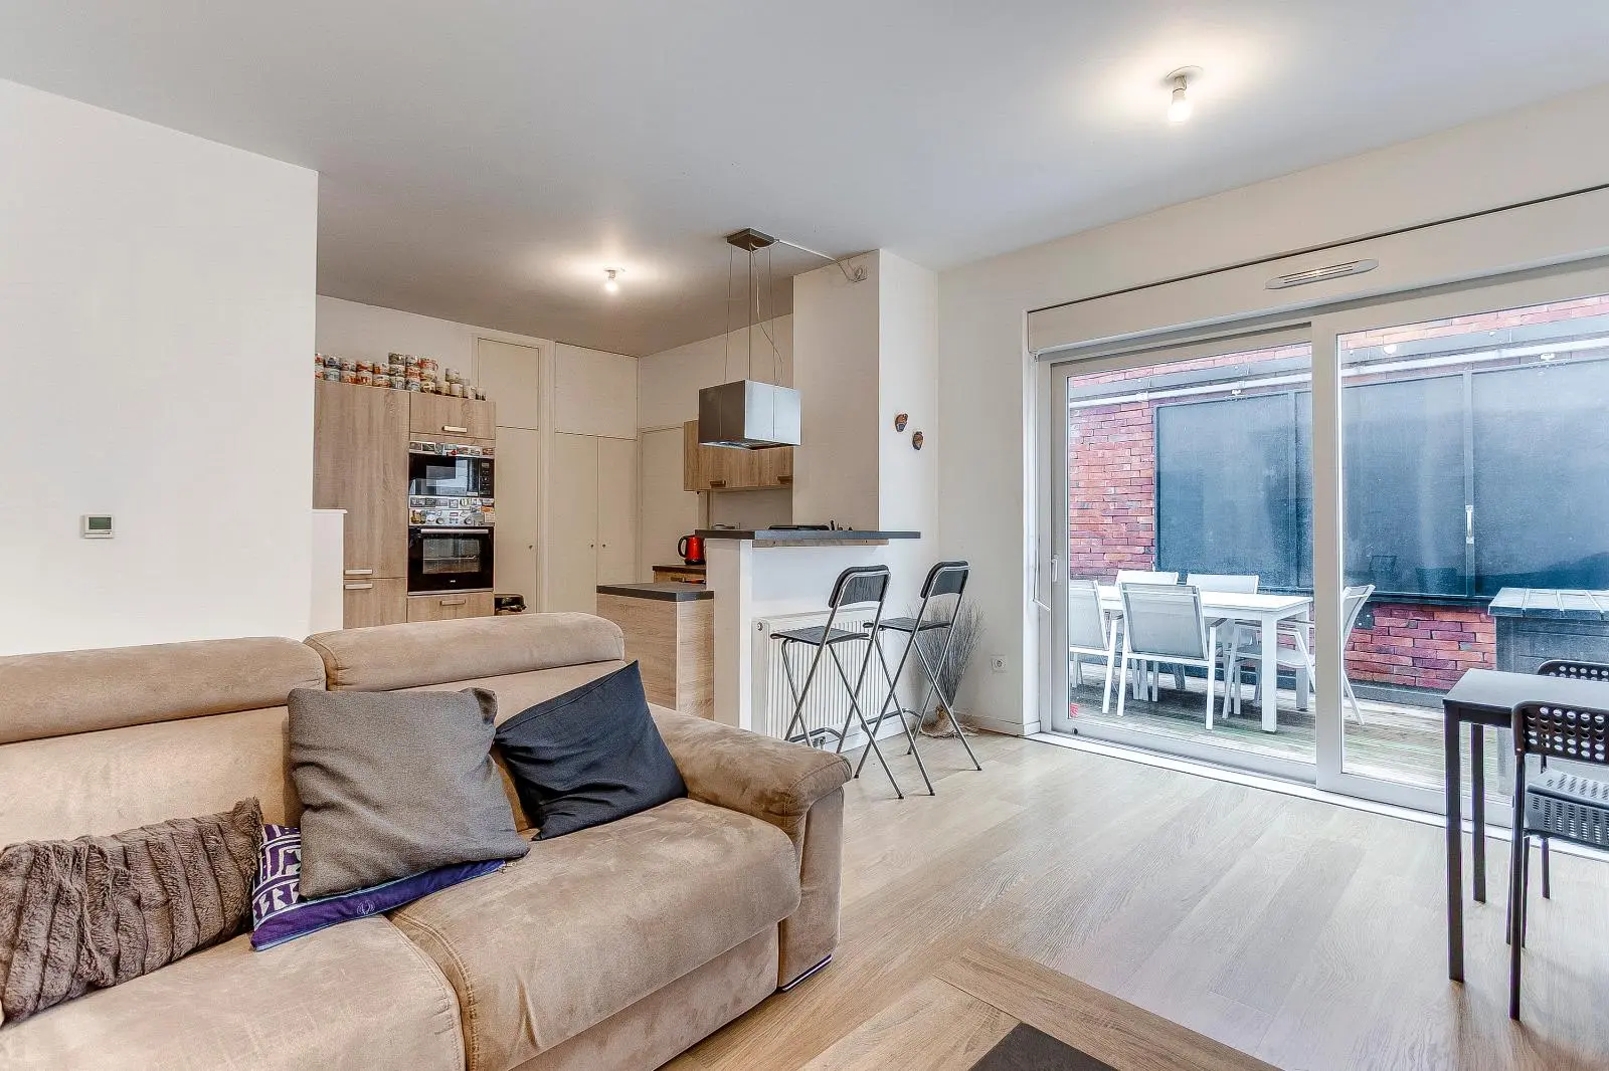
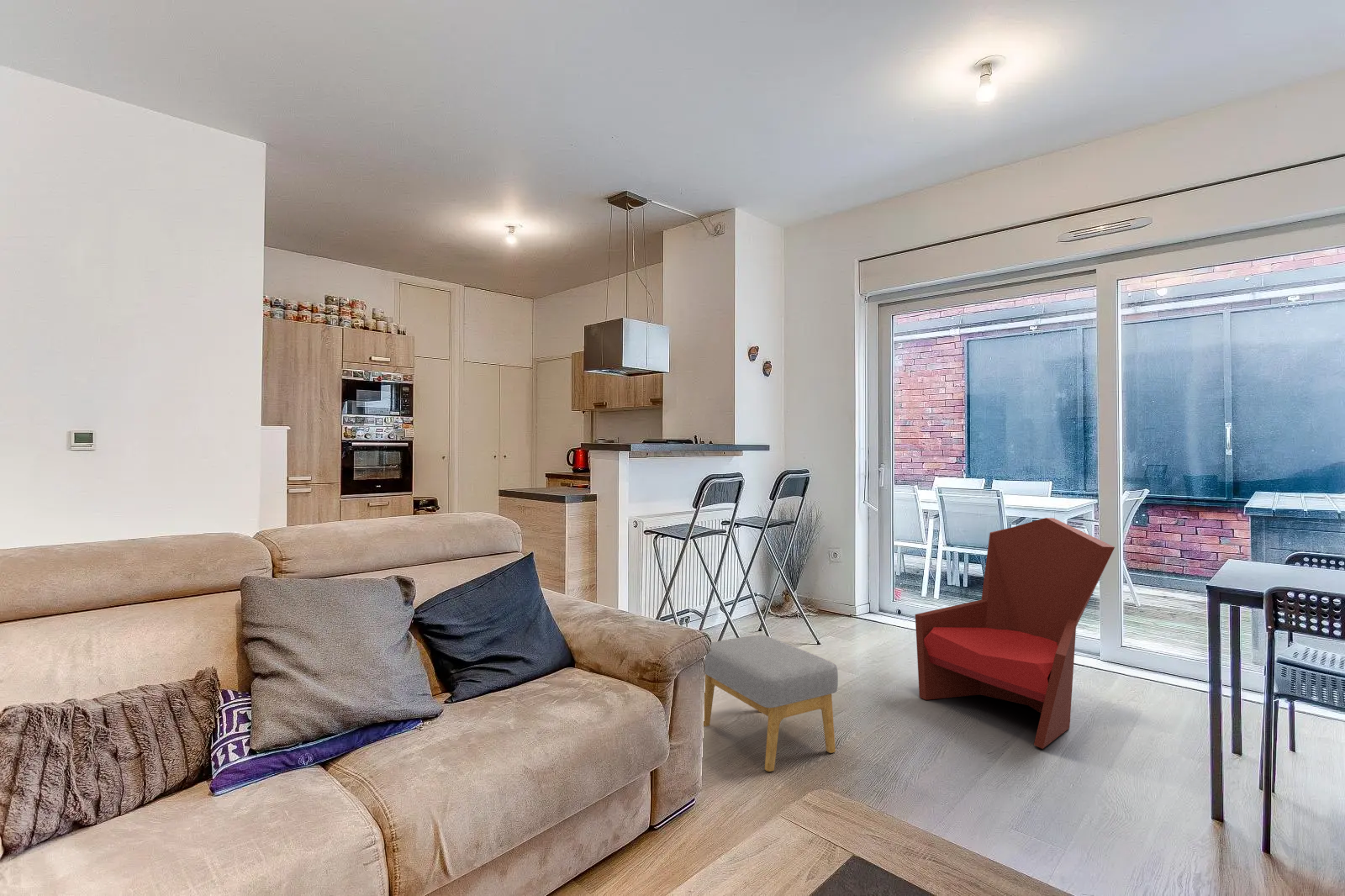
+ armchair (1015, 614)
+ footstool (765, 693)
